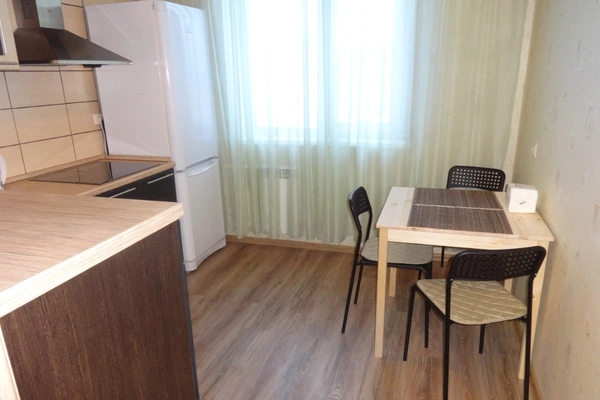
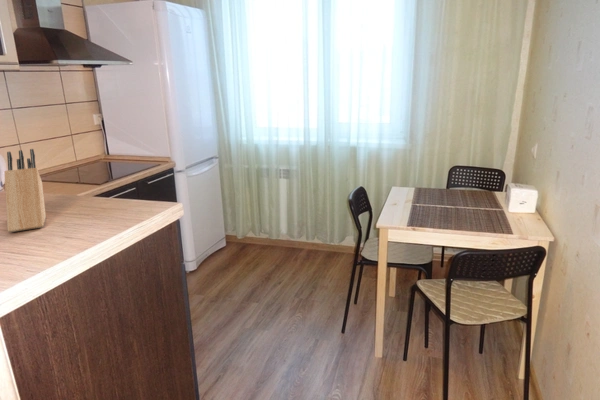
+ knife block (23, 187)
